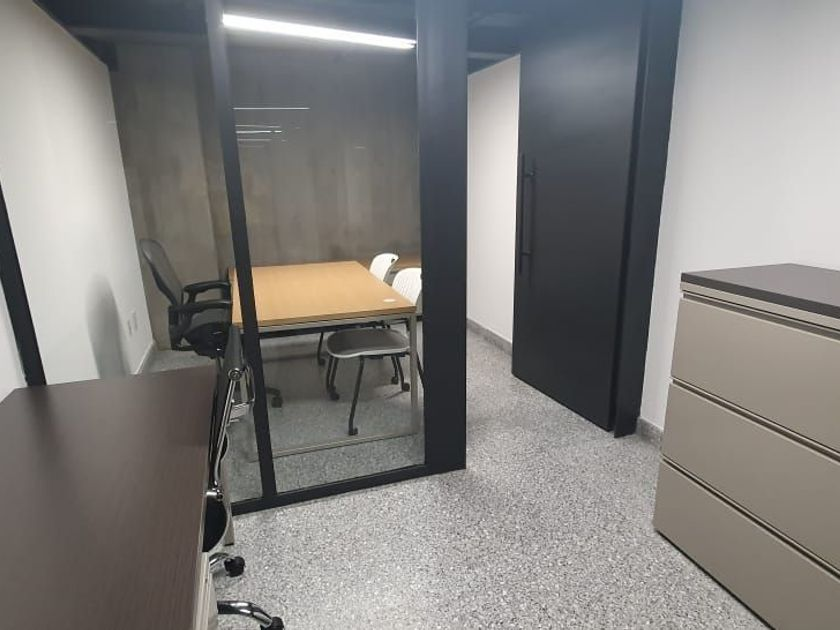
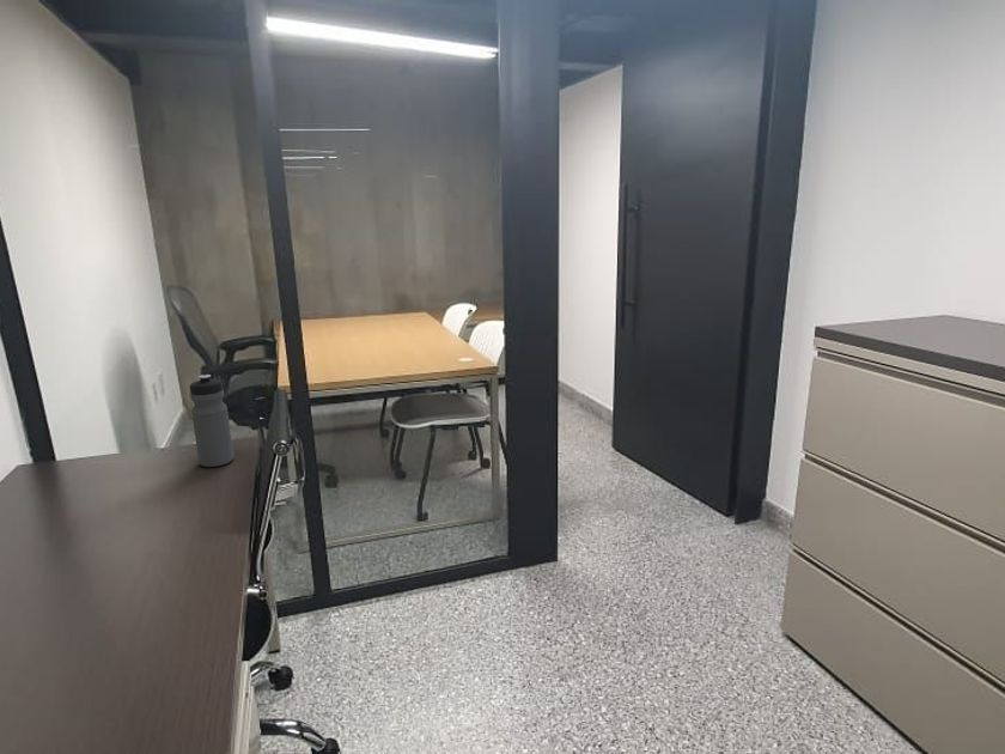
+ water bottle (211, 419)
